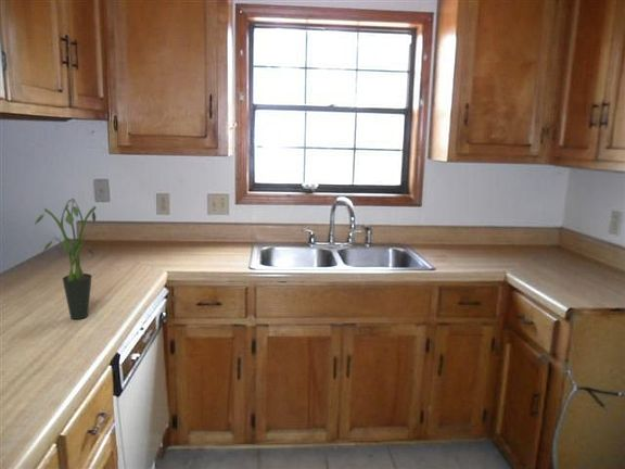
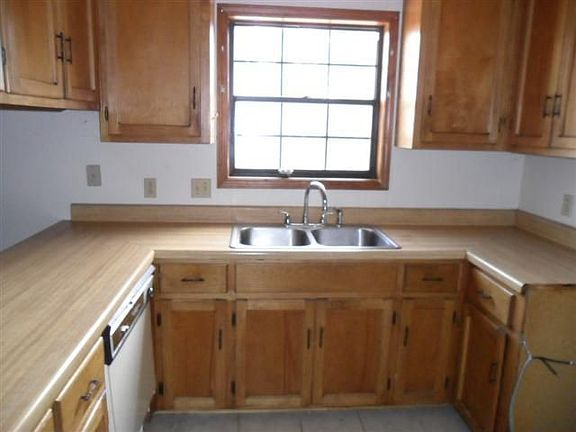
- potted plant (69, 259)
